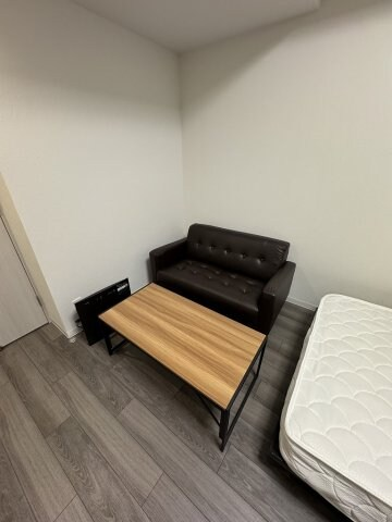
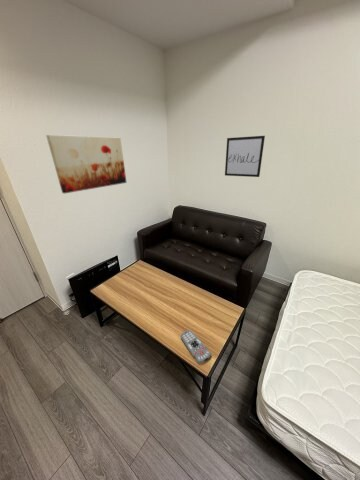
+ remote control (194, 345)
+ wall art (243, 157)
+ wall art (93, 163)
